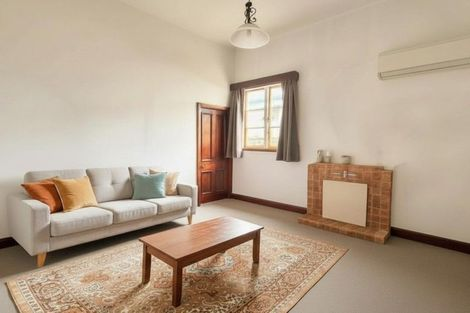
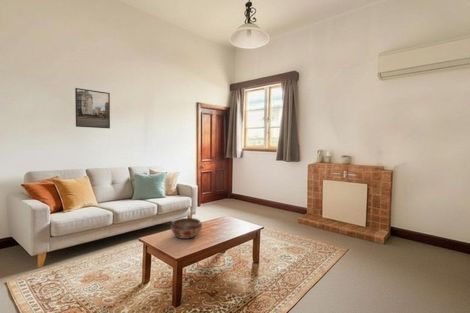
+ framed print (93, 109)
+ decorative bowl (186, 228)
